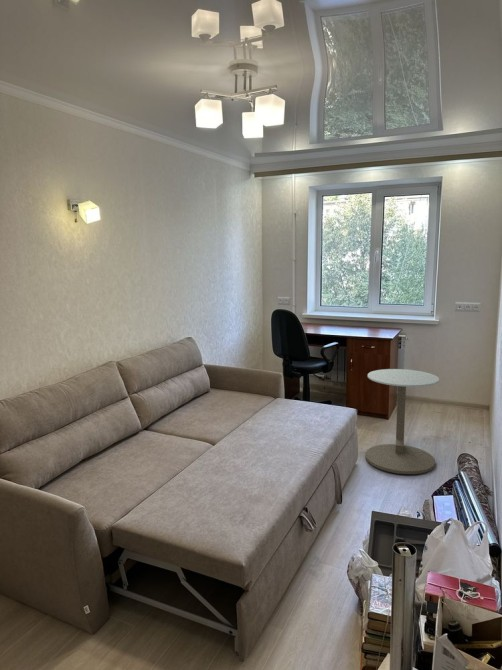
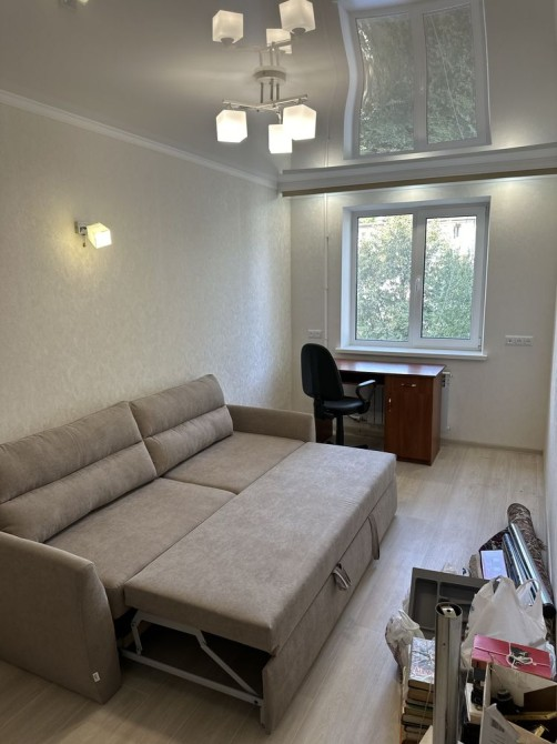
- side table (401, 417)
